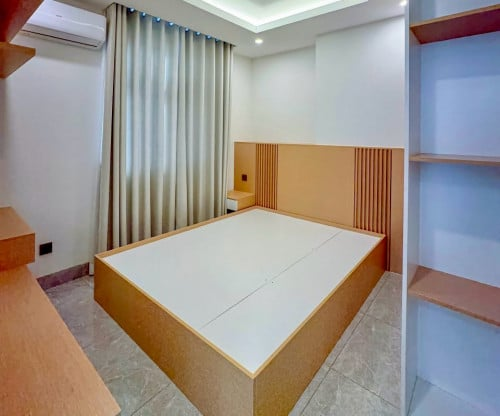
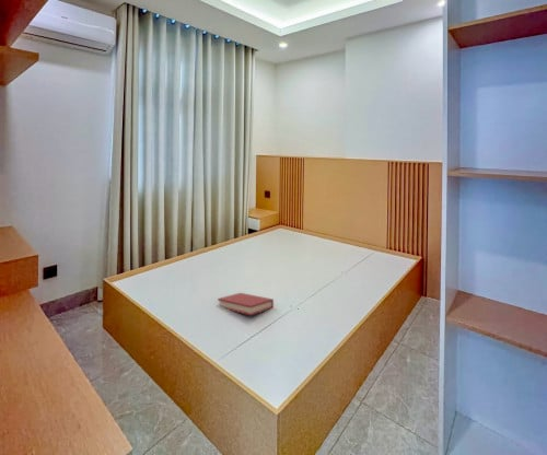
+ hardback book (245, 303)
